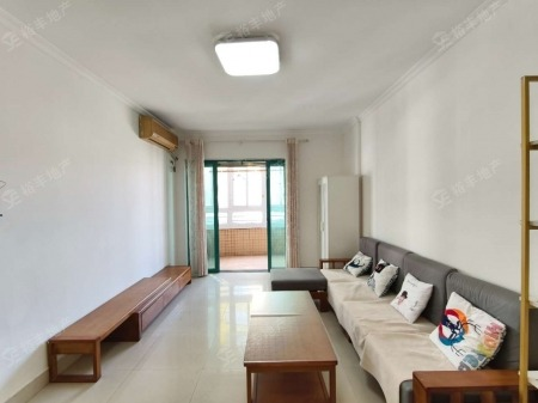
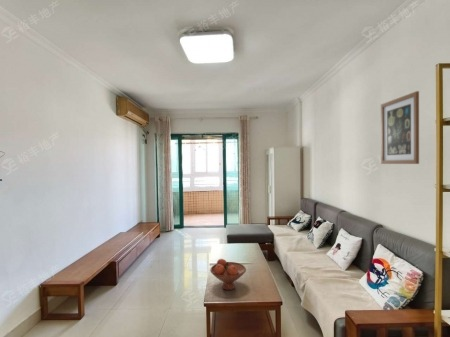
+ wall art (398, 131)
+ fruit bowl (228, 274)
